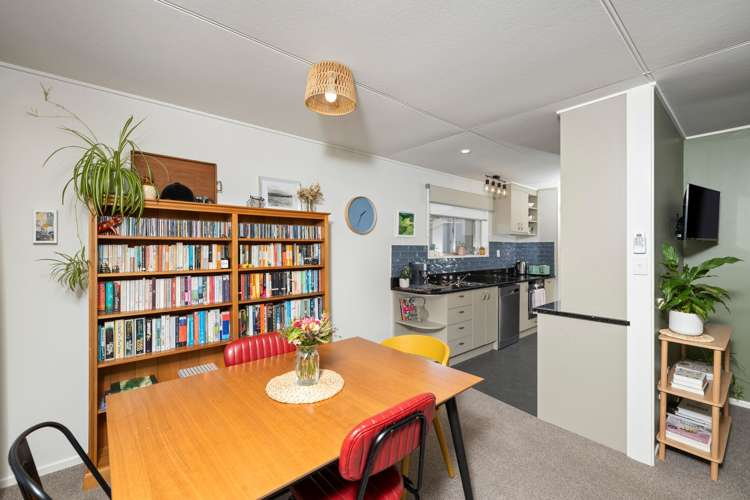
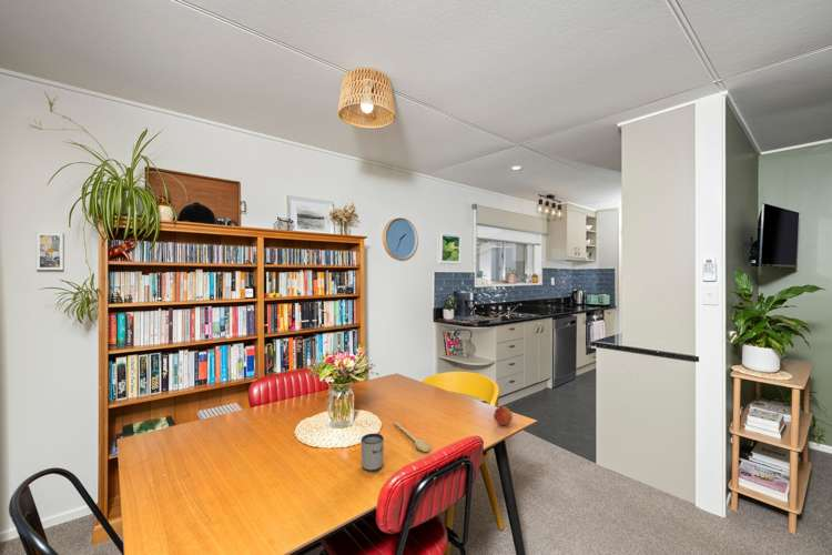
+ fruit (503, 415)
+ spoon (409, 434)
+ mug (374, 450)
